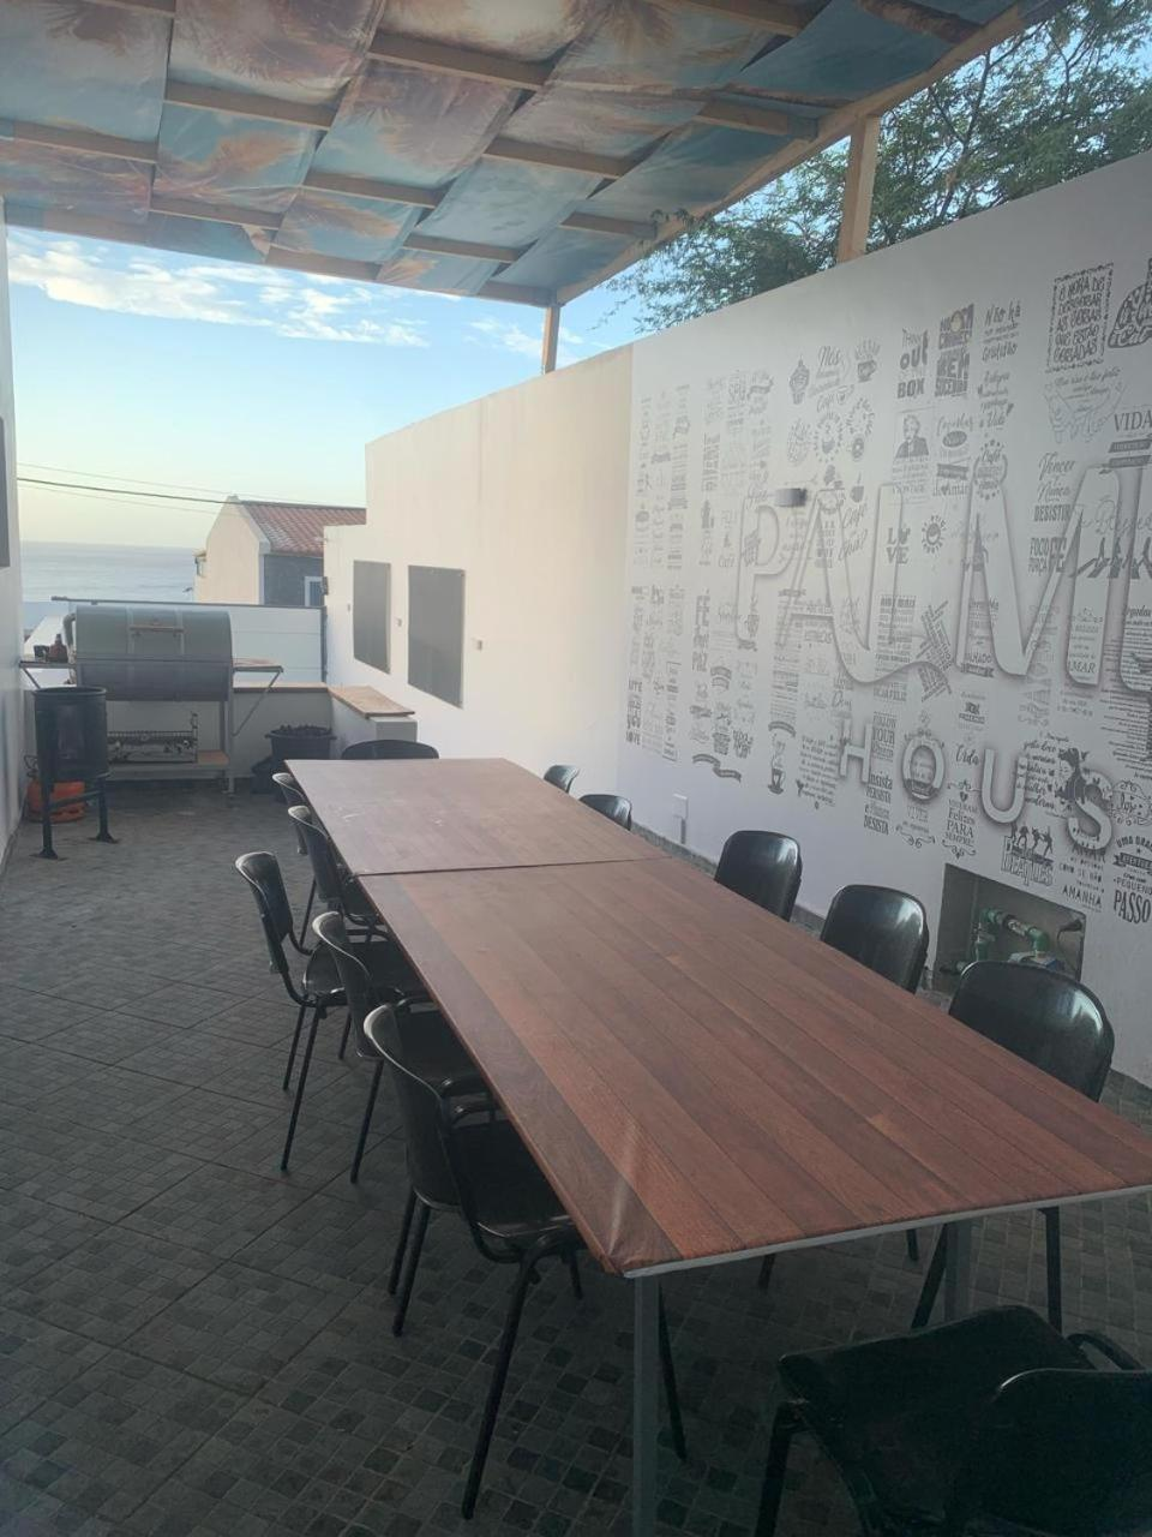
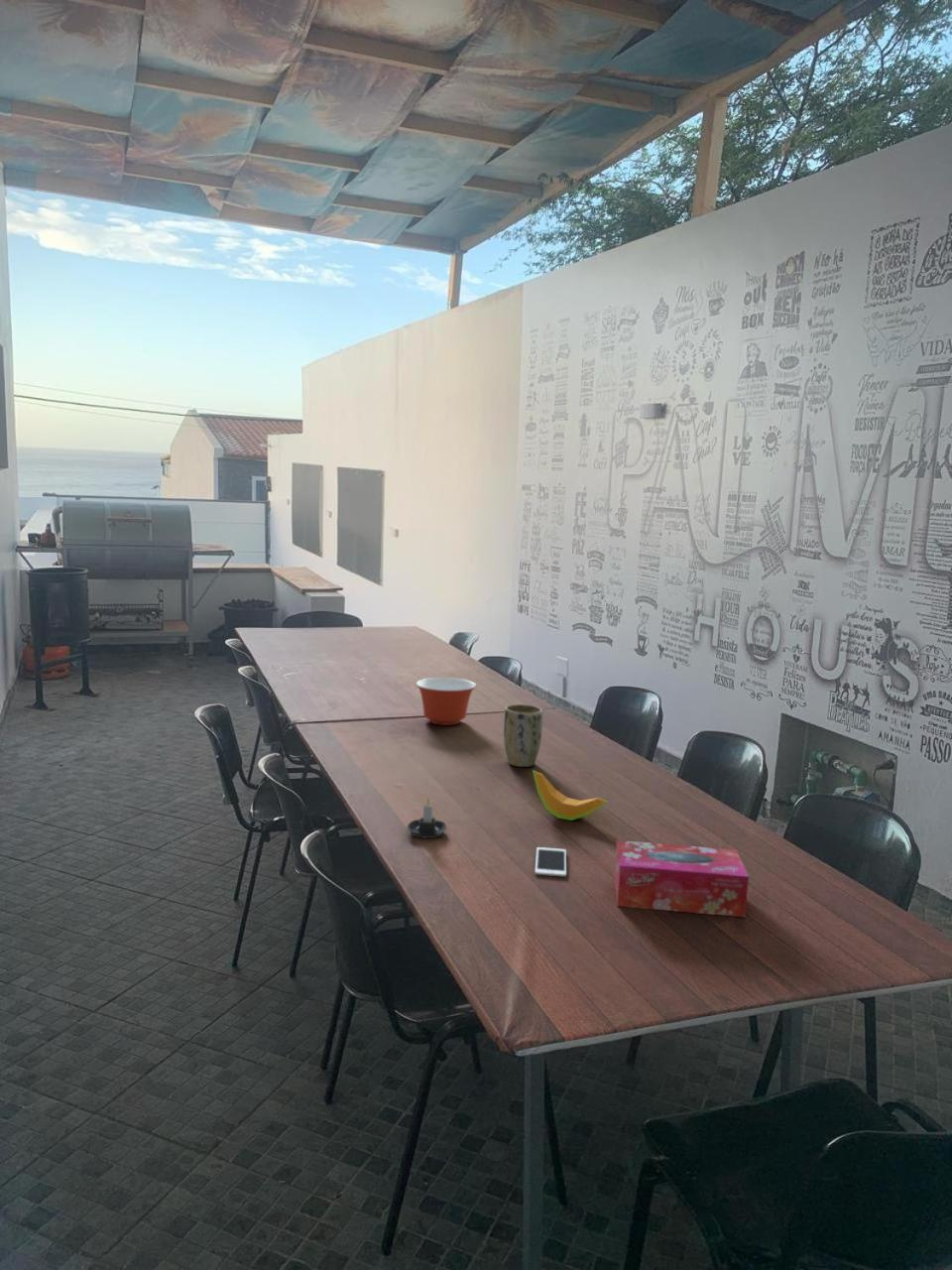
+ cell phone (550, 861)
+ cantaloupe slice (568, 798)
+ plant pot (522, 735)
+ mixing bowl (445, 702)
+ tissue box (678, 877)
+ candle (427, 814)
